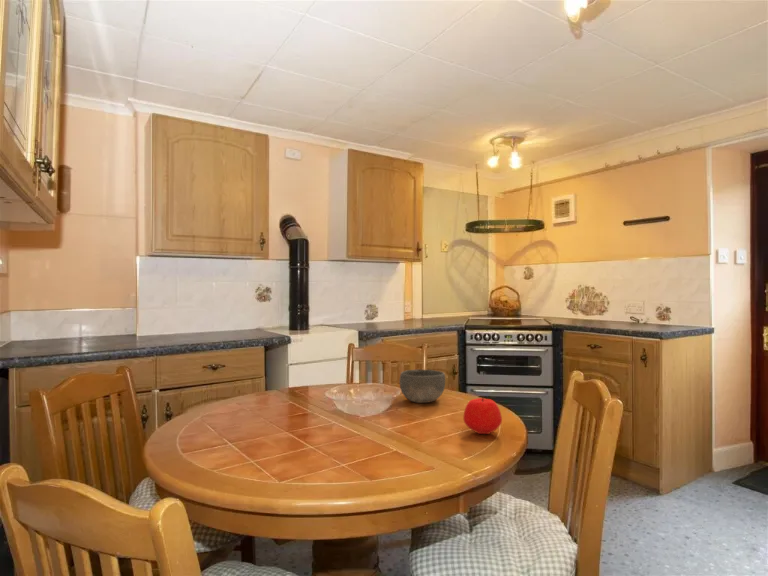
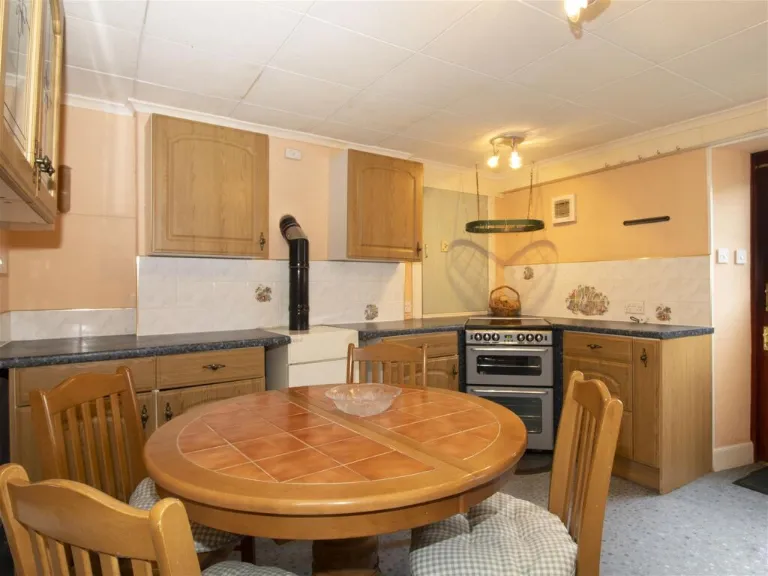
- bowl (422, 386)
- apple (482, 414)
